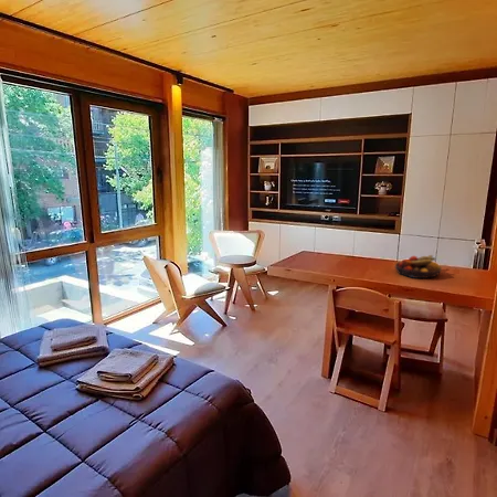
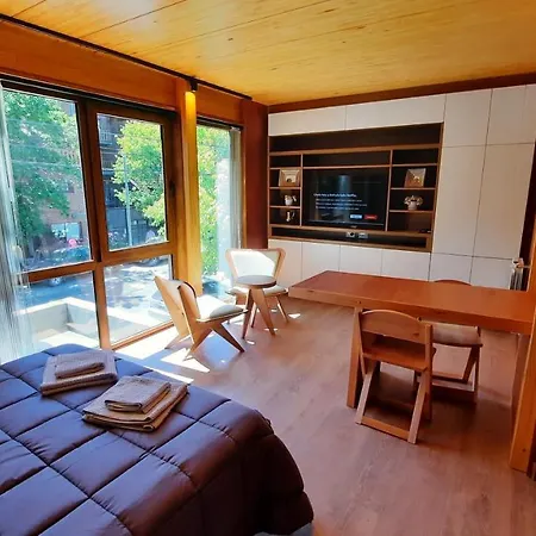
- fruit bowl (417, 264)
